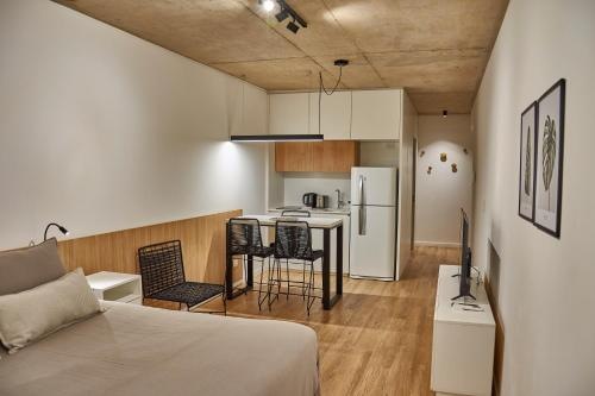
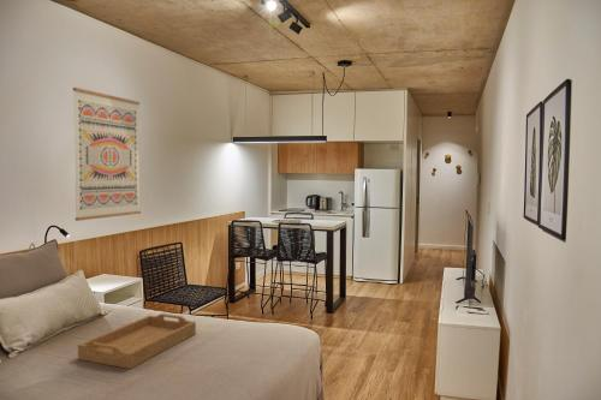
+ wall art (109, 156)
+ serving tray (141, 336)
